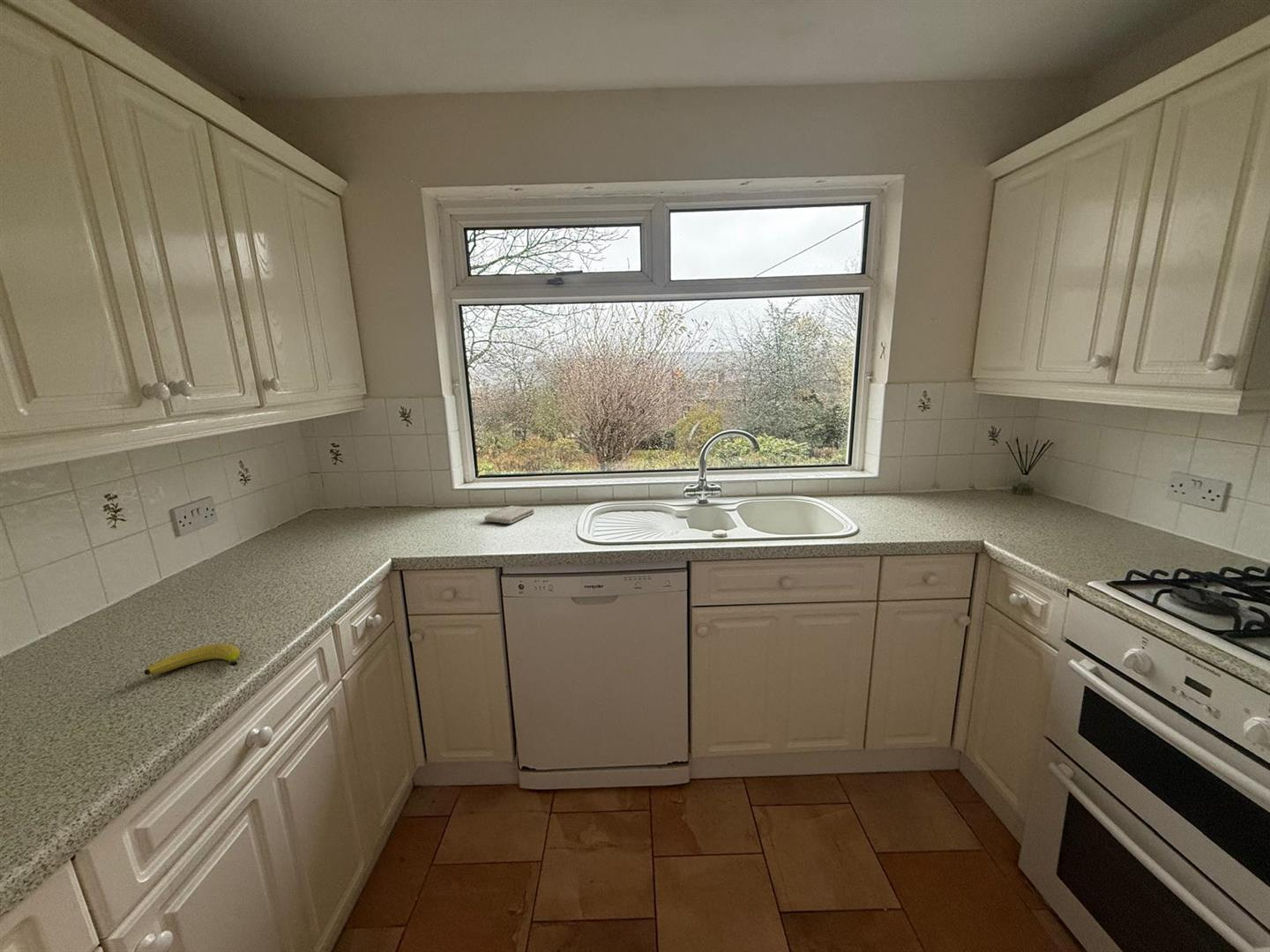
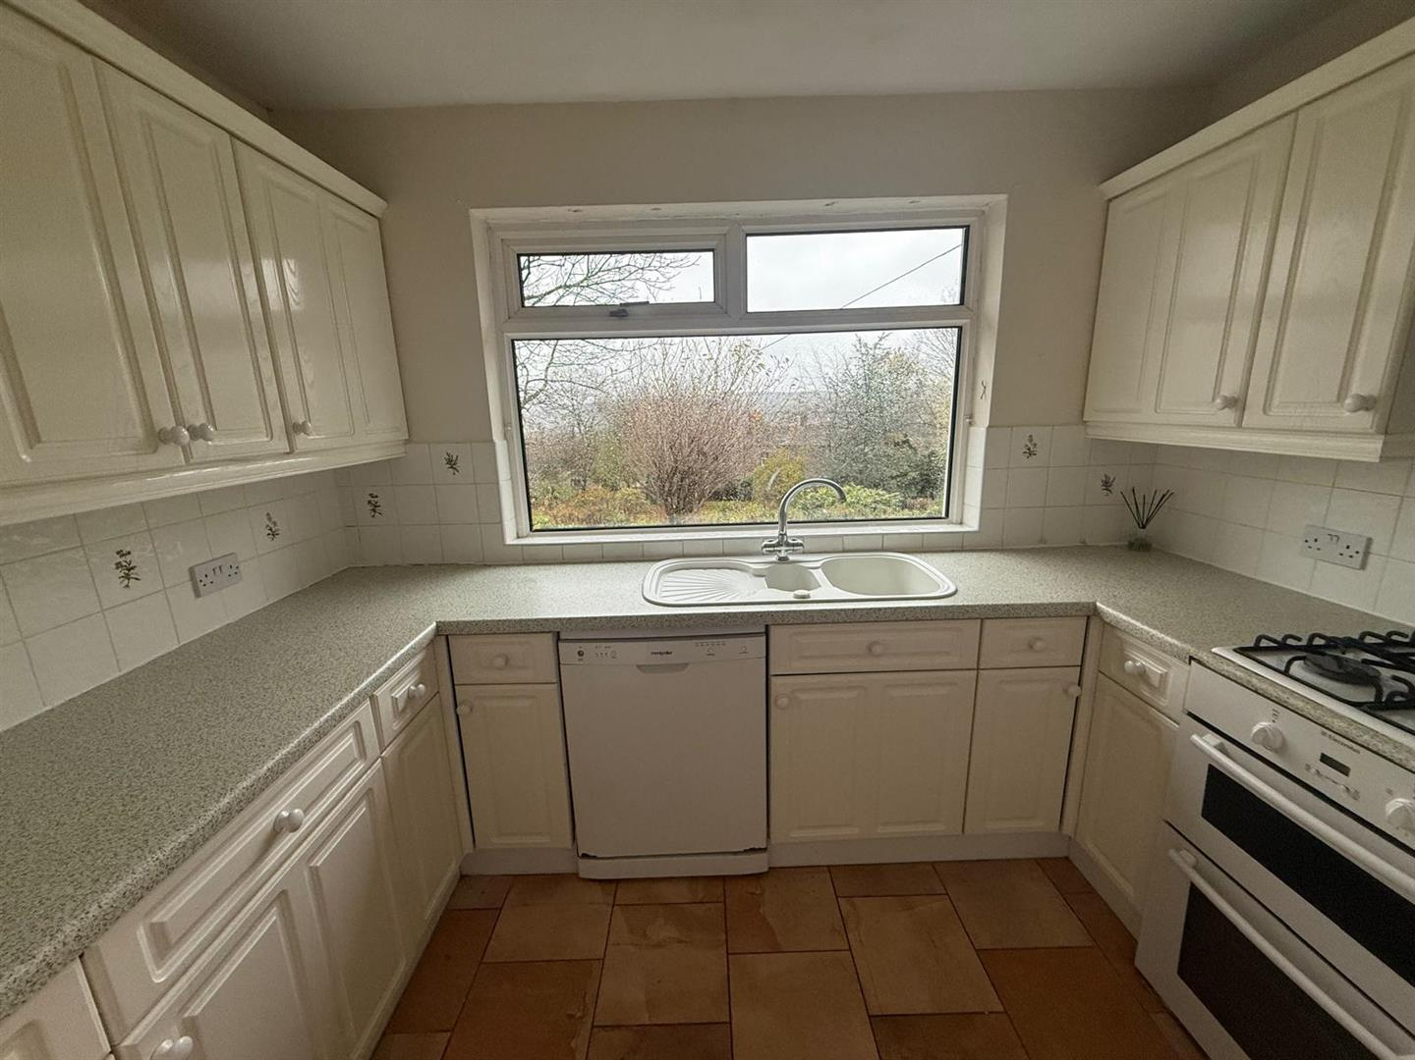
- washcloth (511, 514)
- fruit (201, 660)
